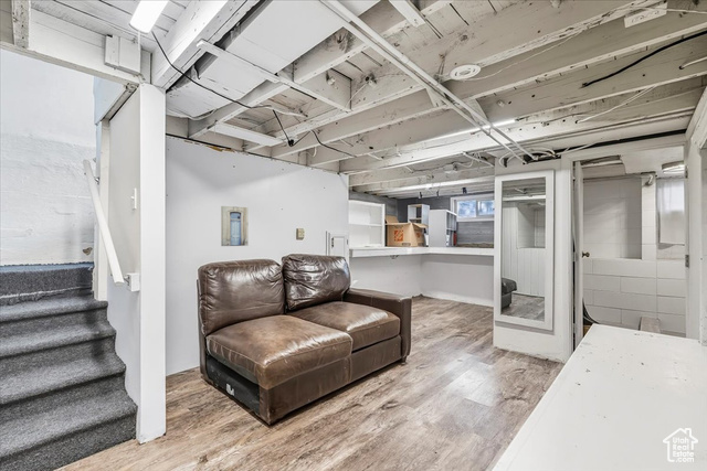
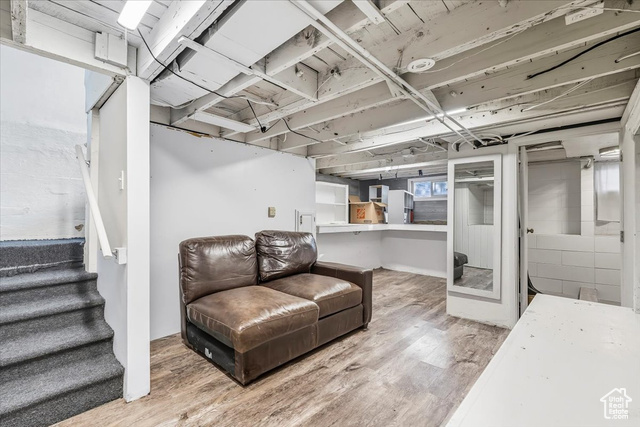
- wall art (234, 226)
